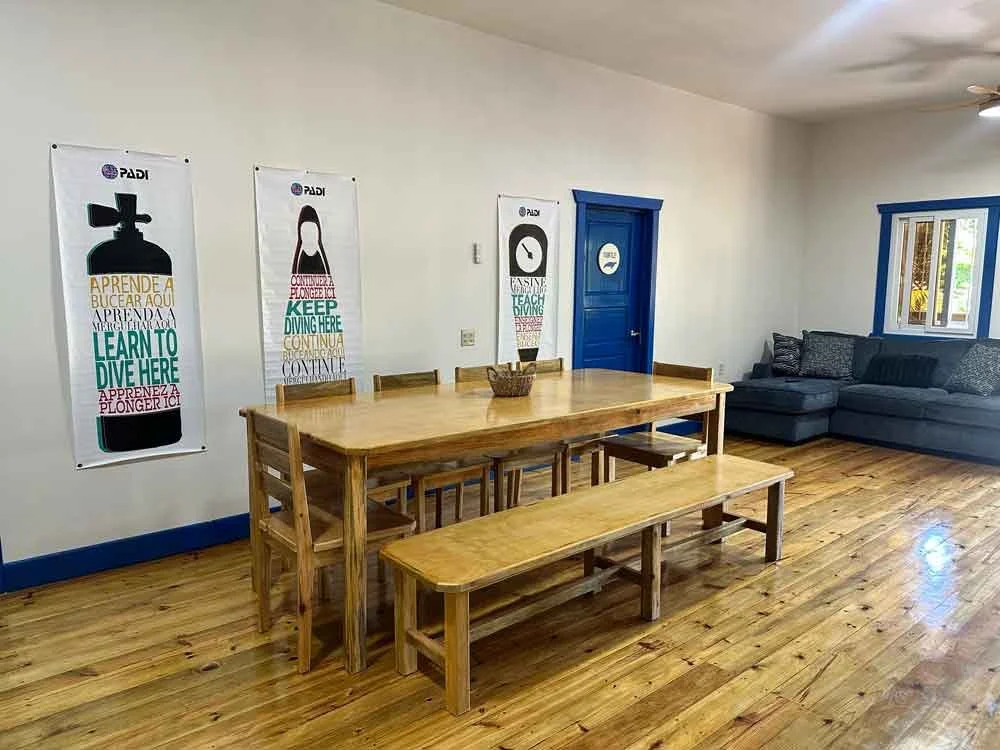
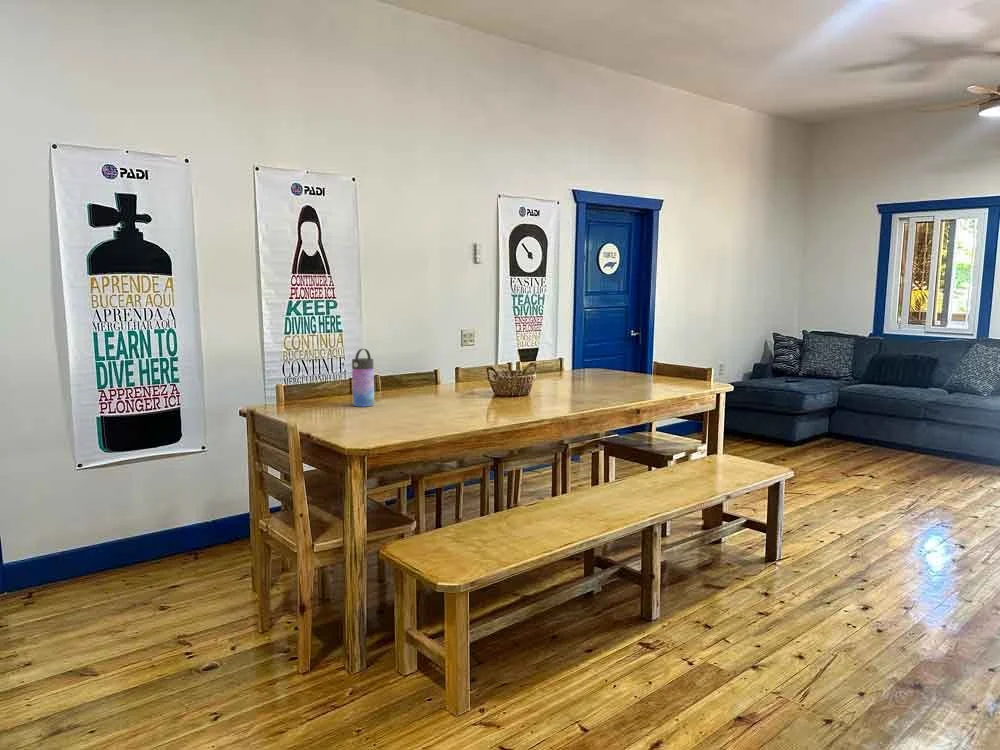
+ water bottle (363, 376)
